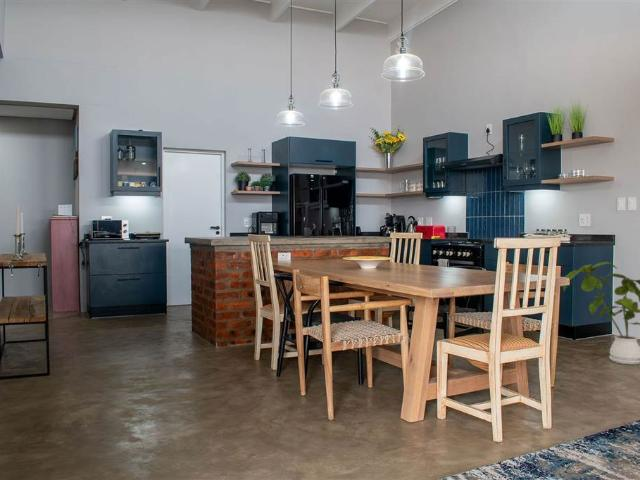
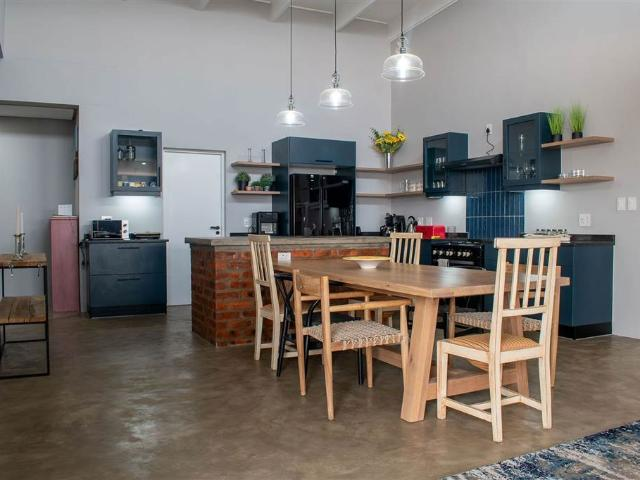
- house plant (607, 311)
